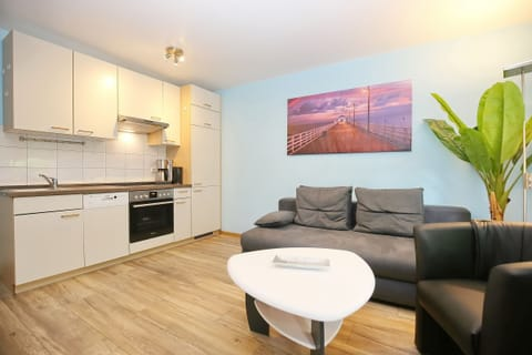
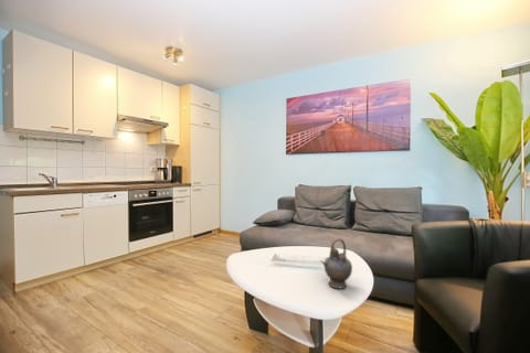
+ teapot (335, 261)
